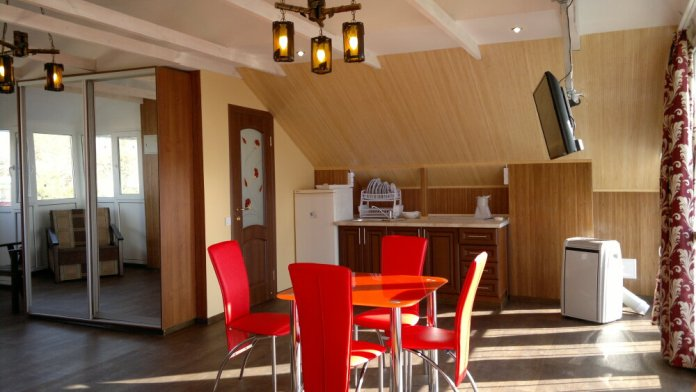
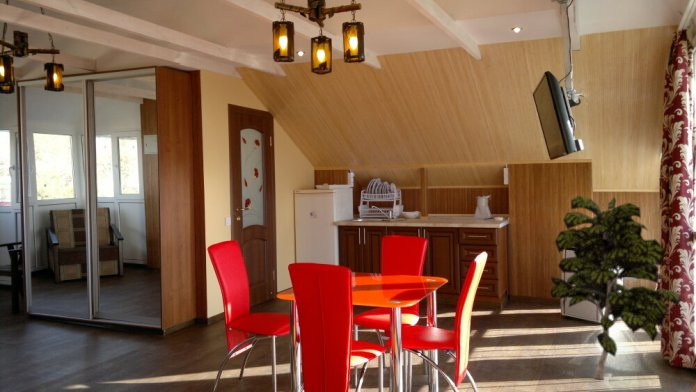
+ indoor plant (610, 287)
